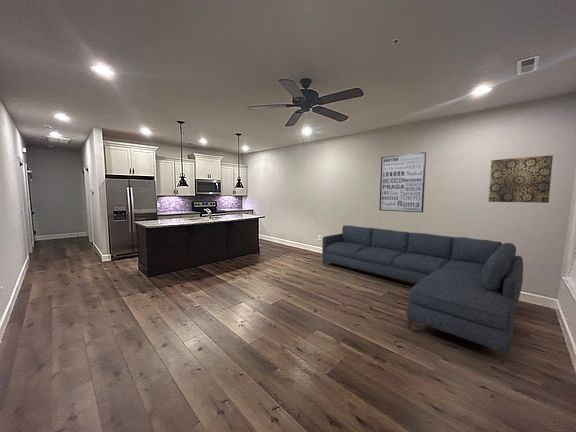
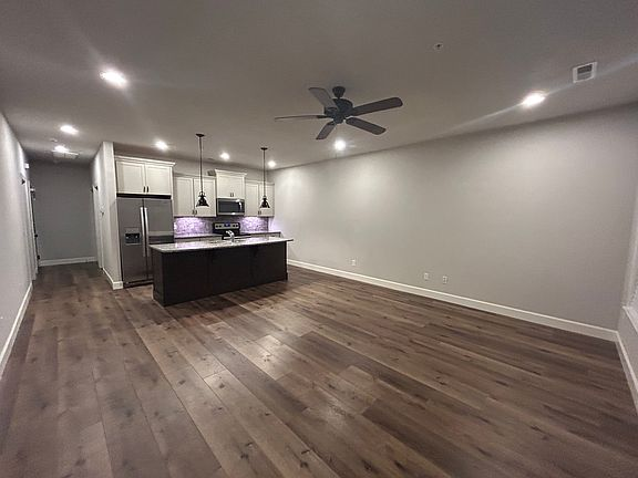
- wall art (518, 180)
- wall art (401, 183)
- sofa (387, 263)
